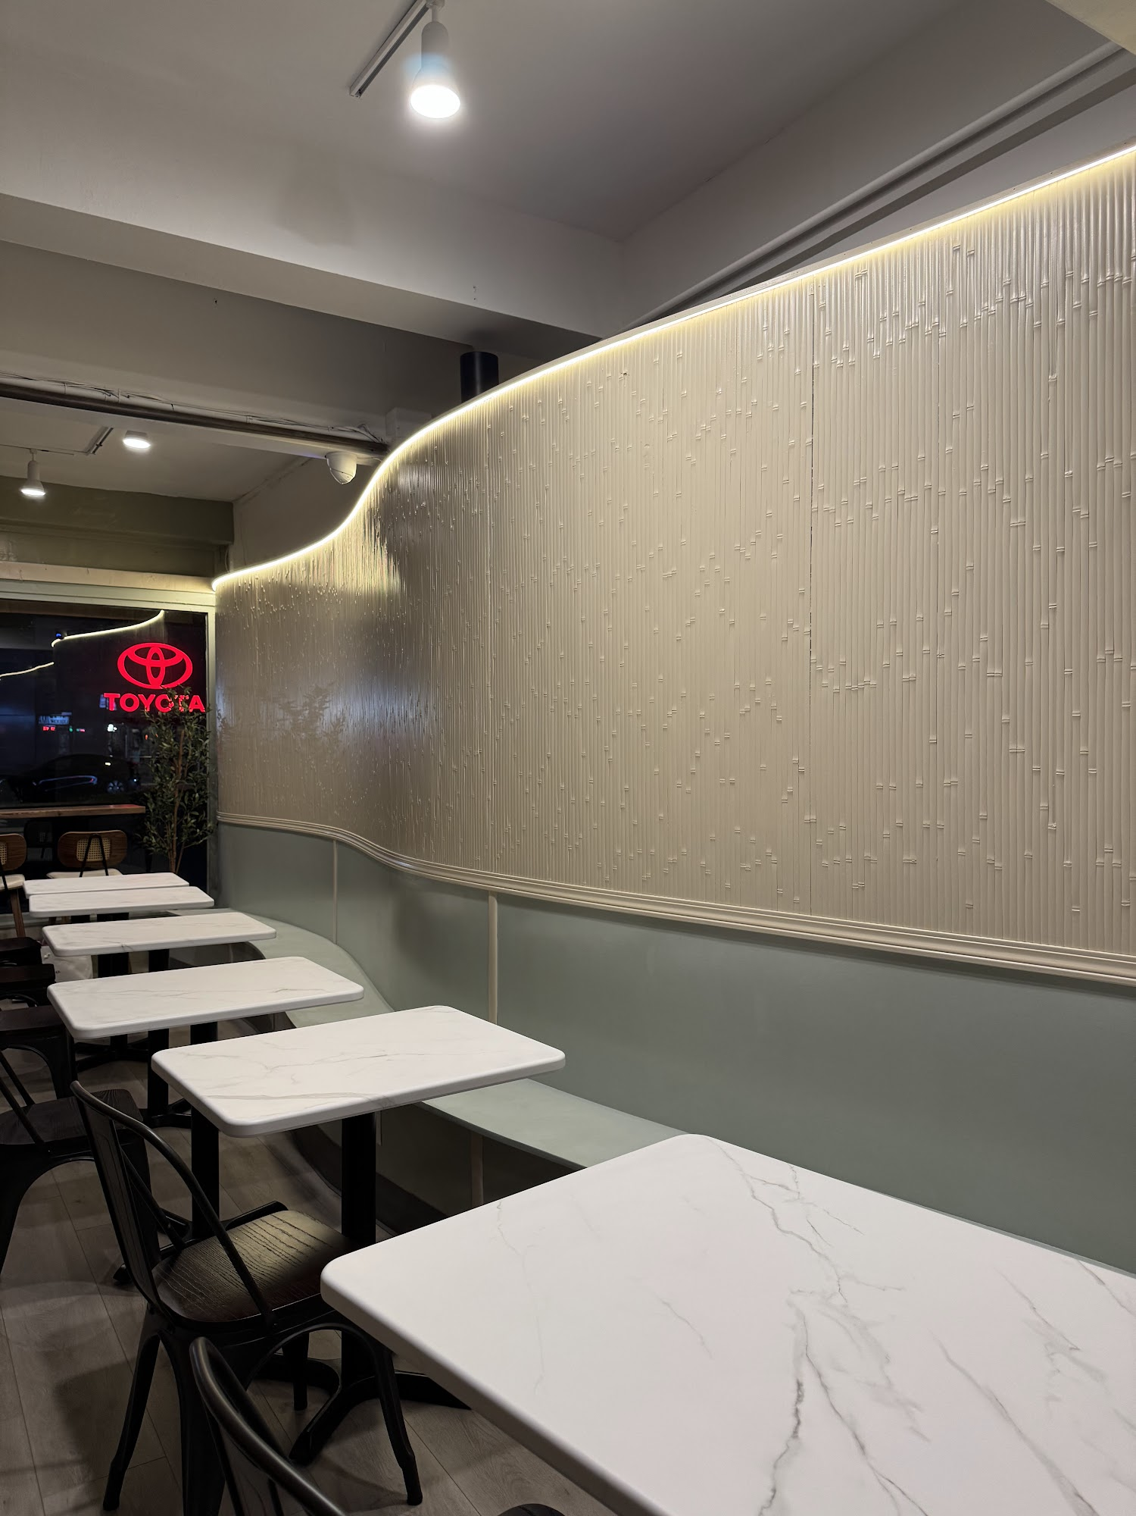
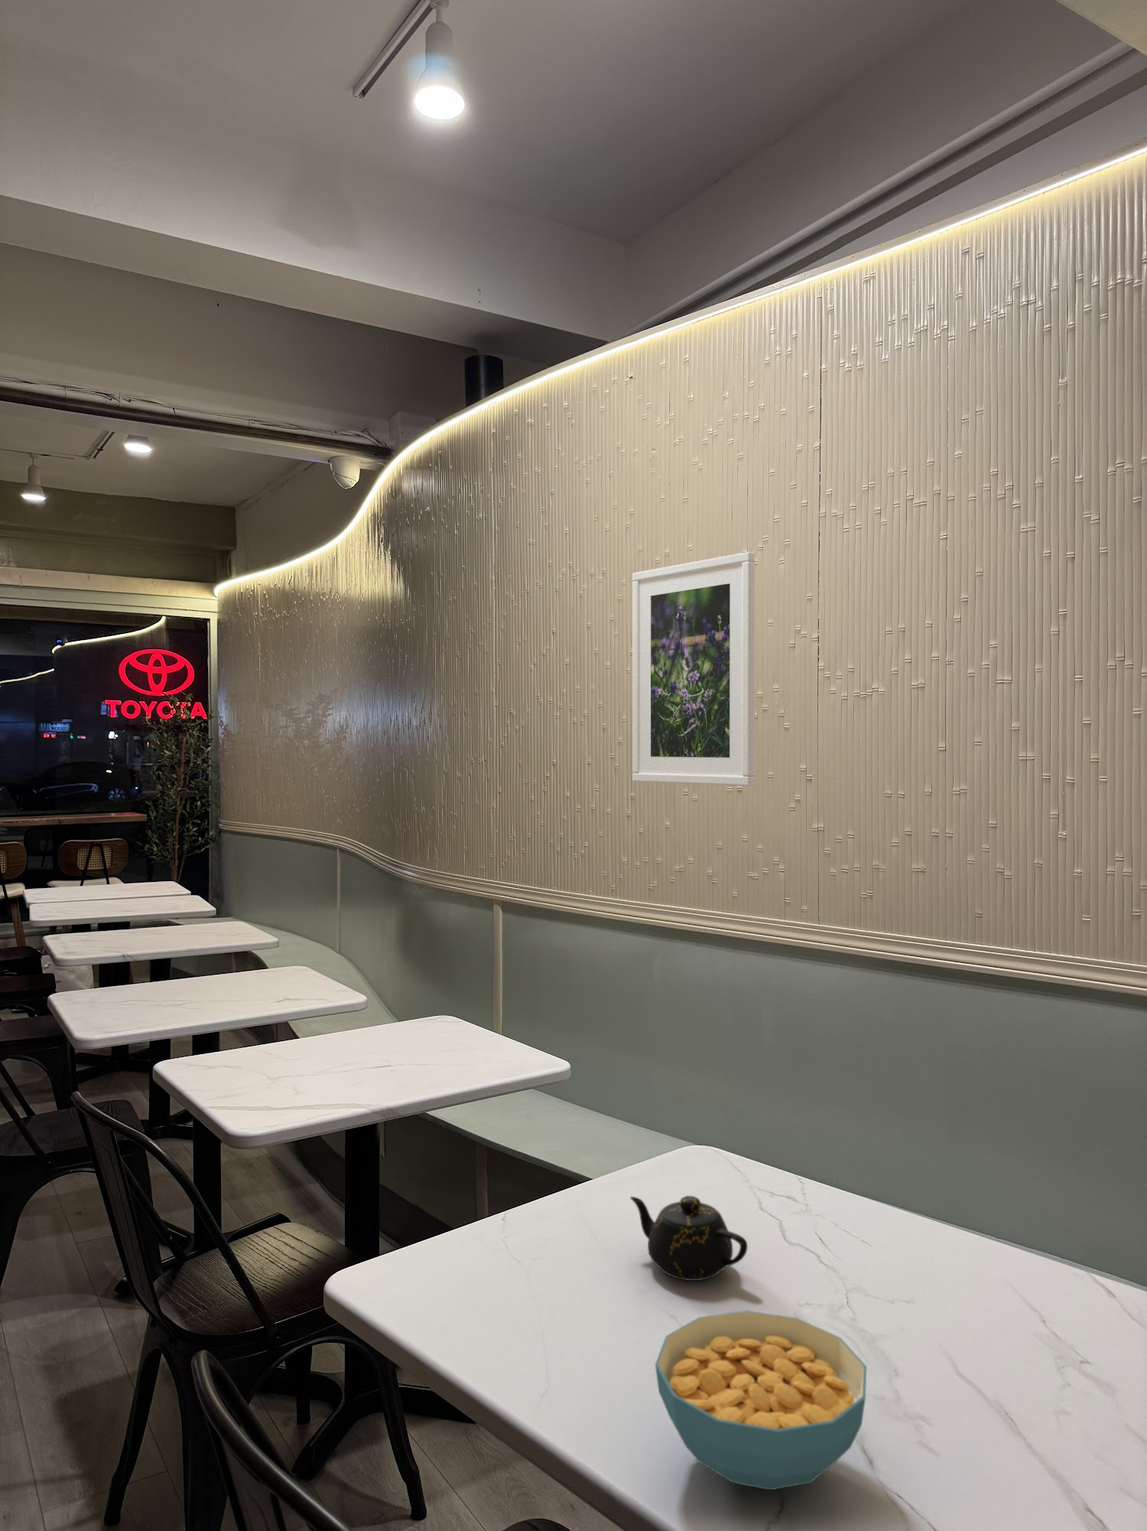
+ teapot (686, 1231)
+ cereal bowl (760, 1415)
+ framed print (689, 673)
